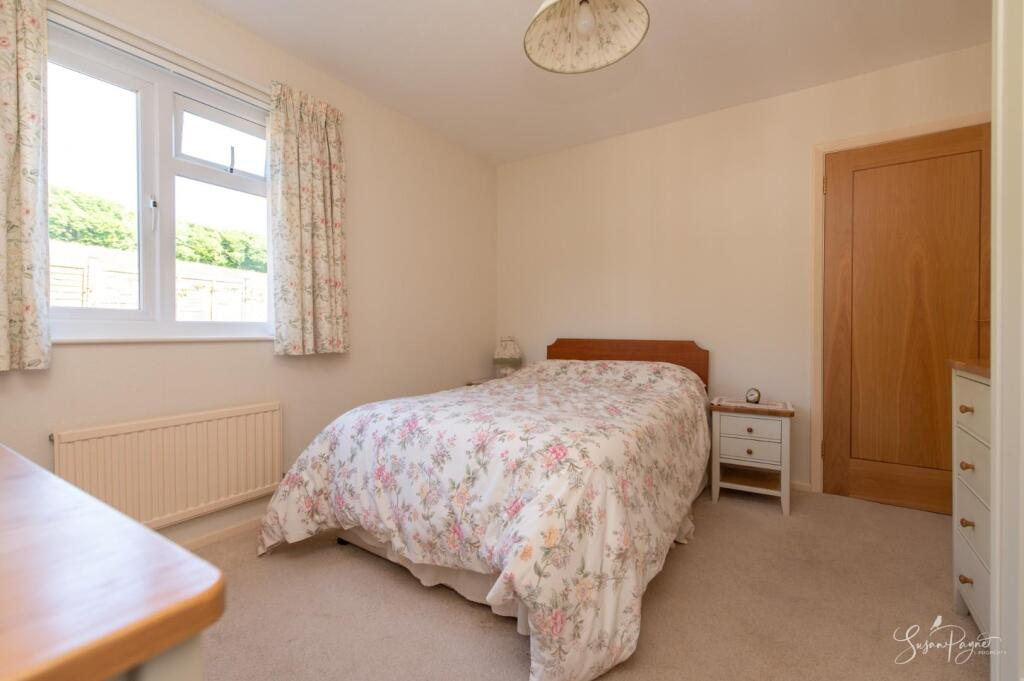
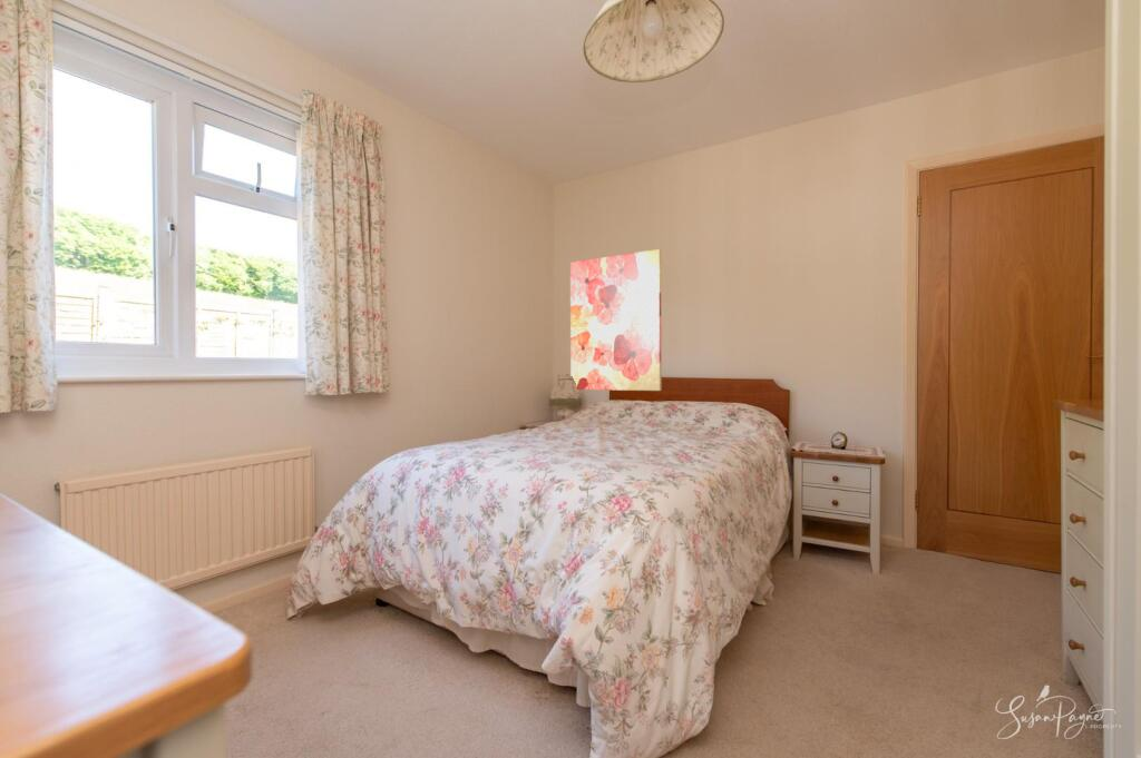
+ wall art (613, 323)
